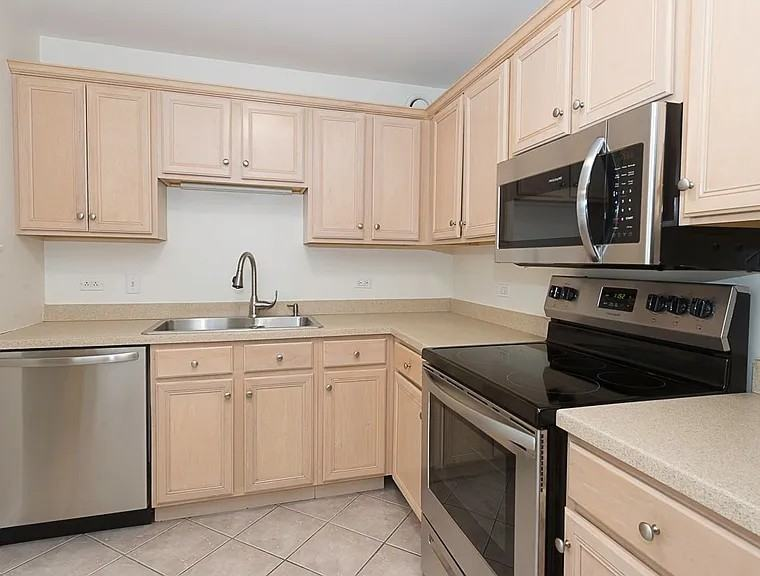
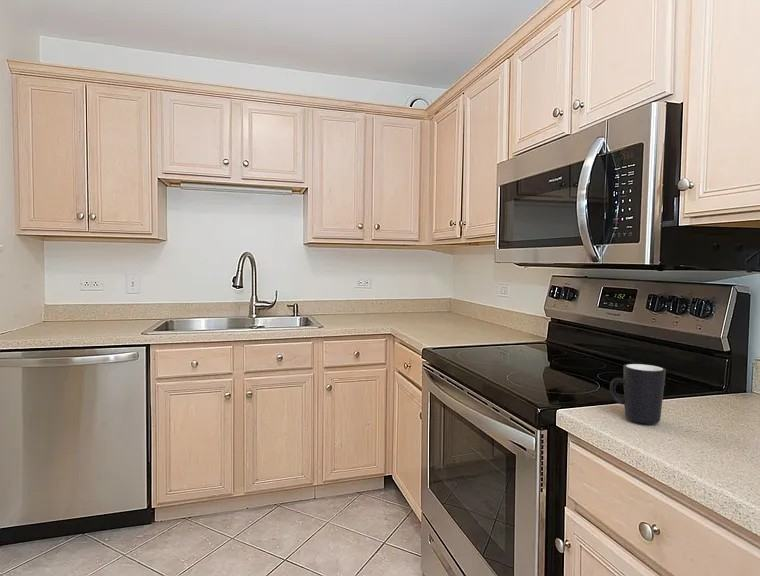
+ mug (636, 393)
